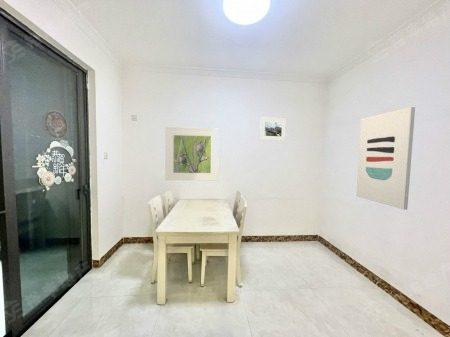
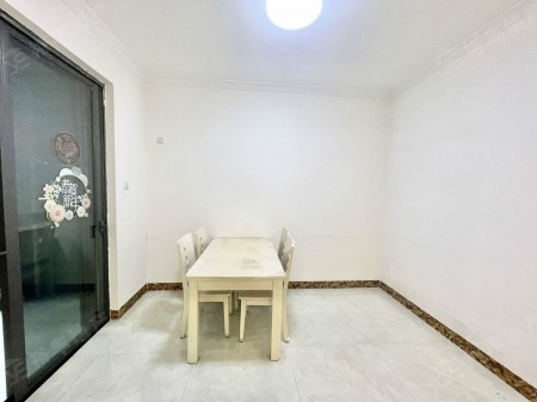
- wall art (381, 158)
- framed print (273, 129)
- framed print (192, 154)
